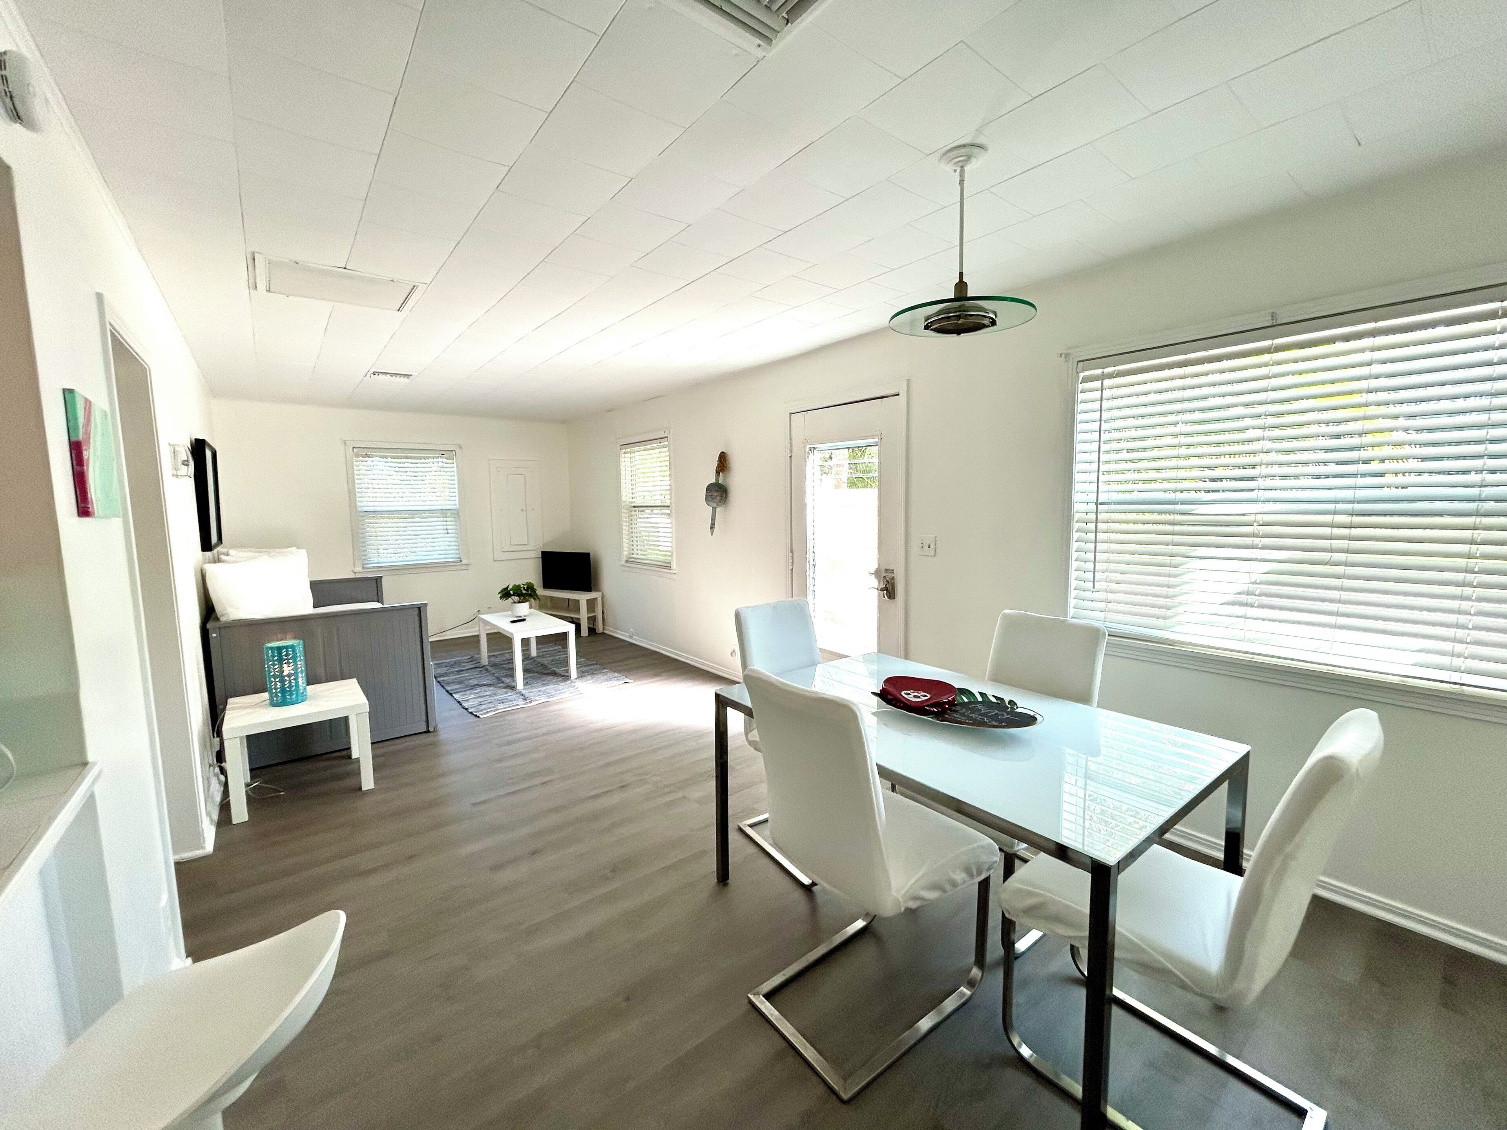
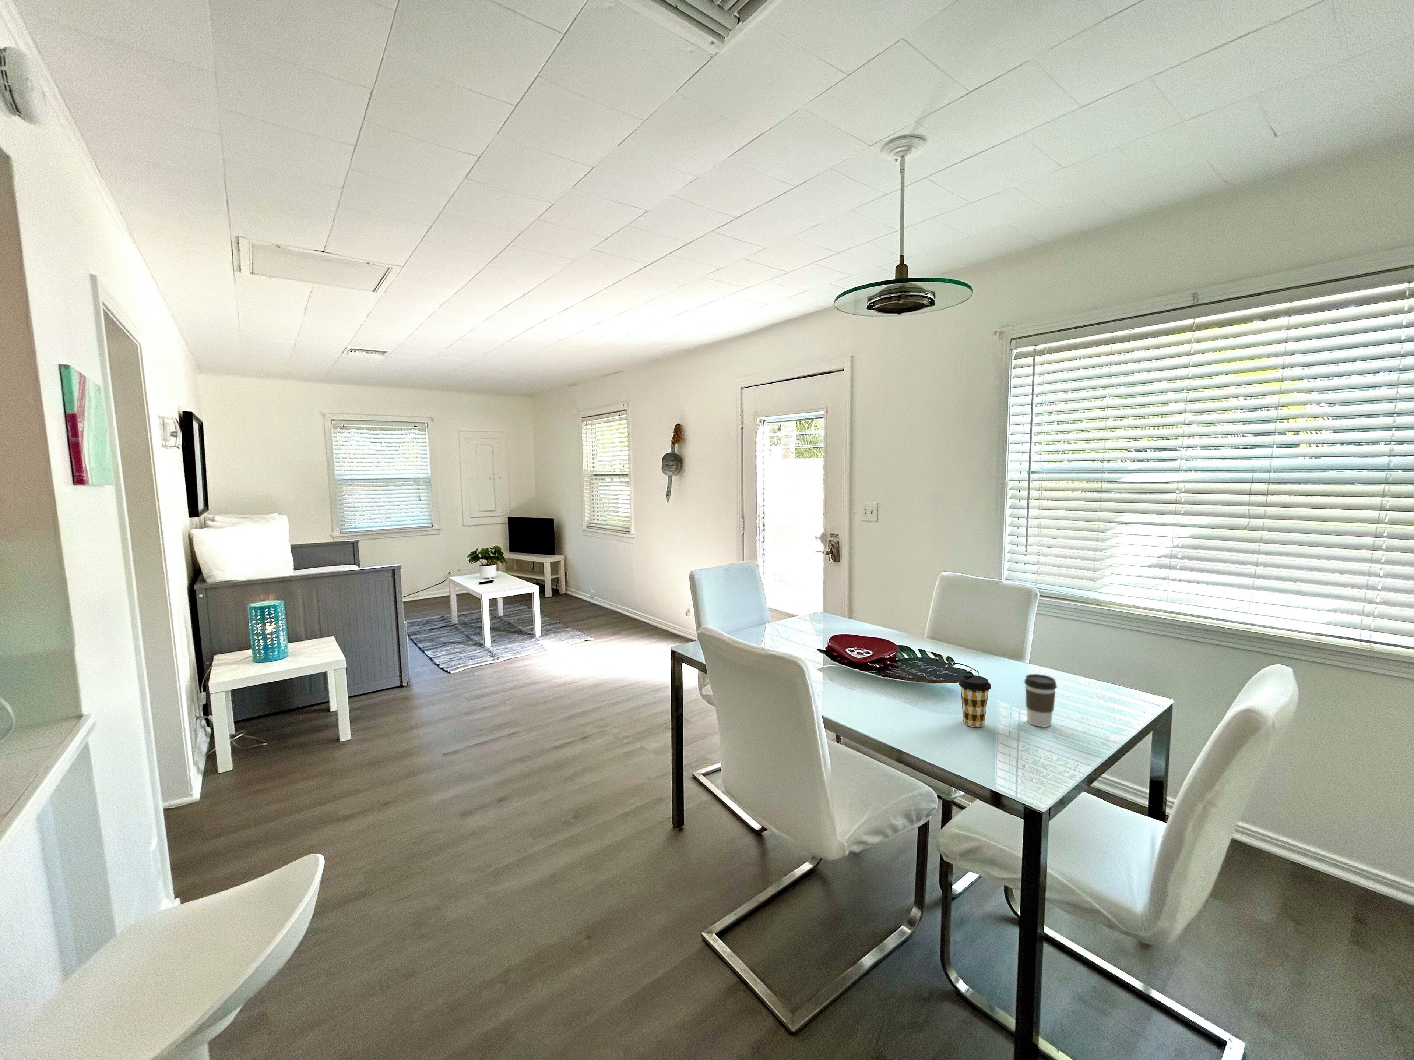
+ coffee cup (1040, 700)
+ coffee cup (974, 701)
